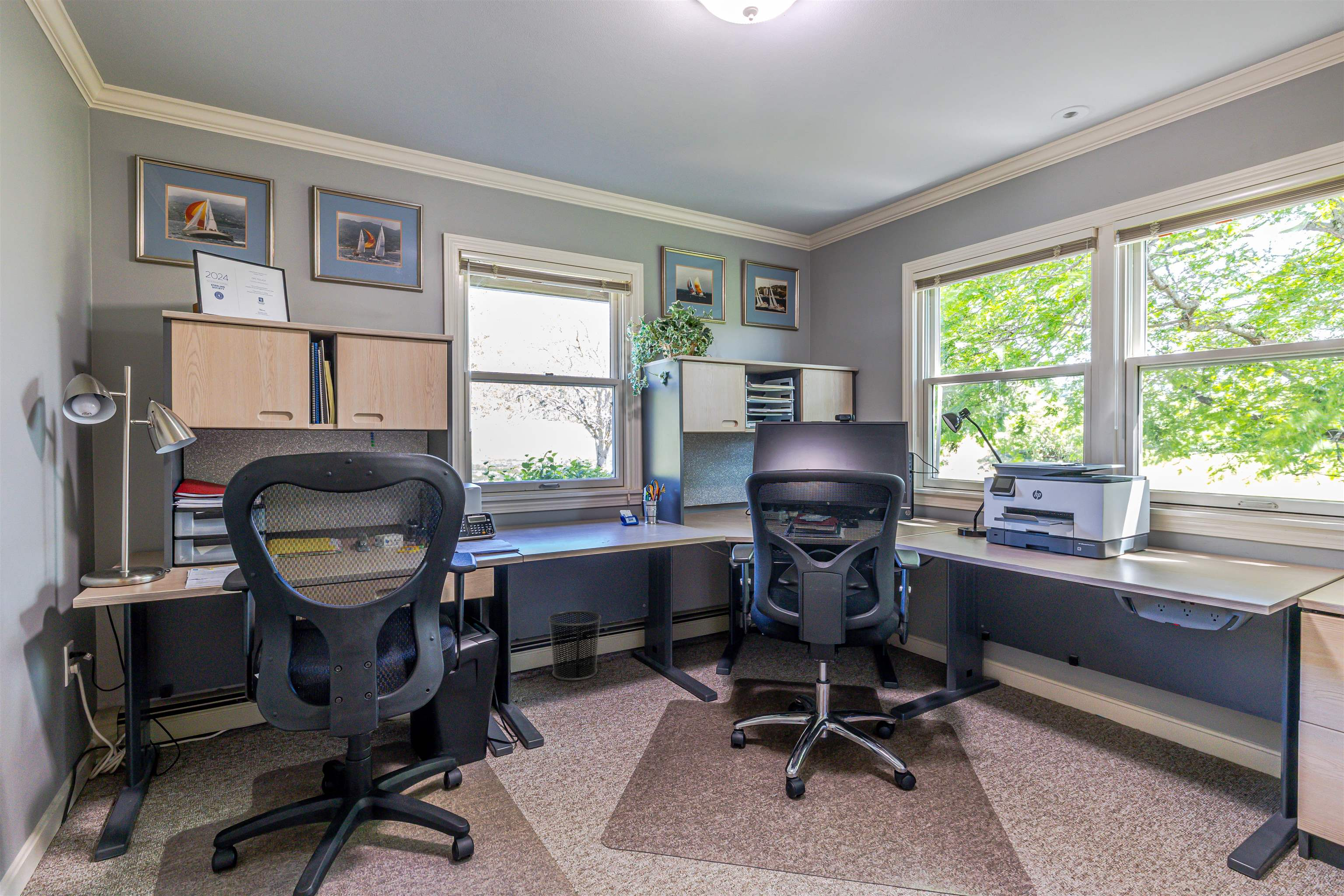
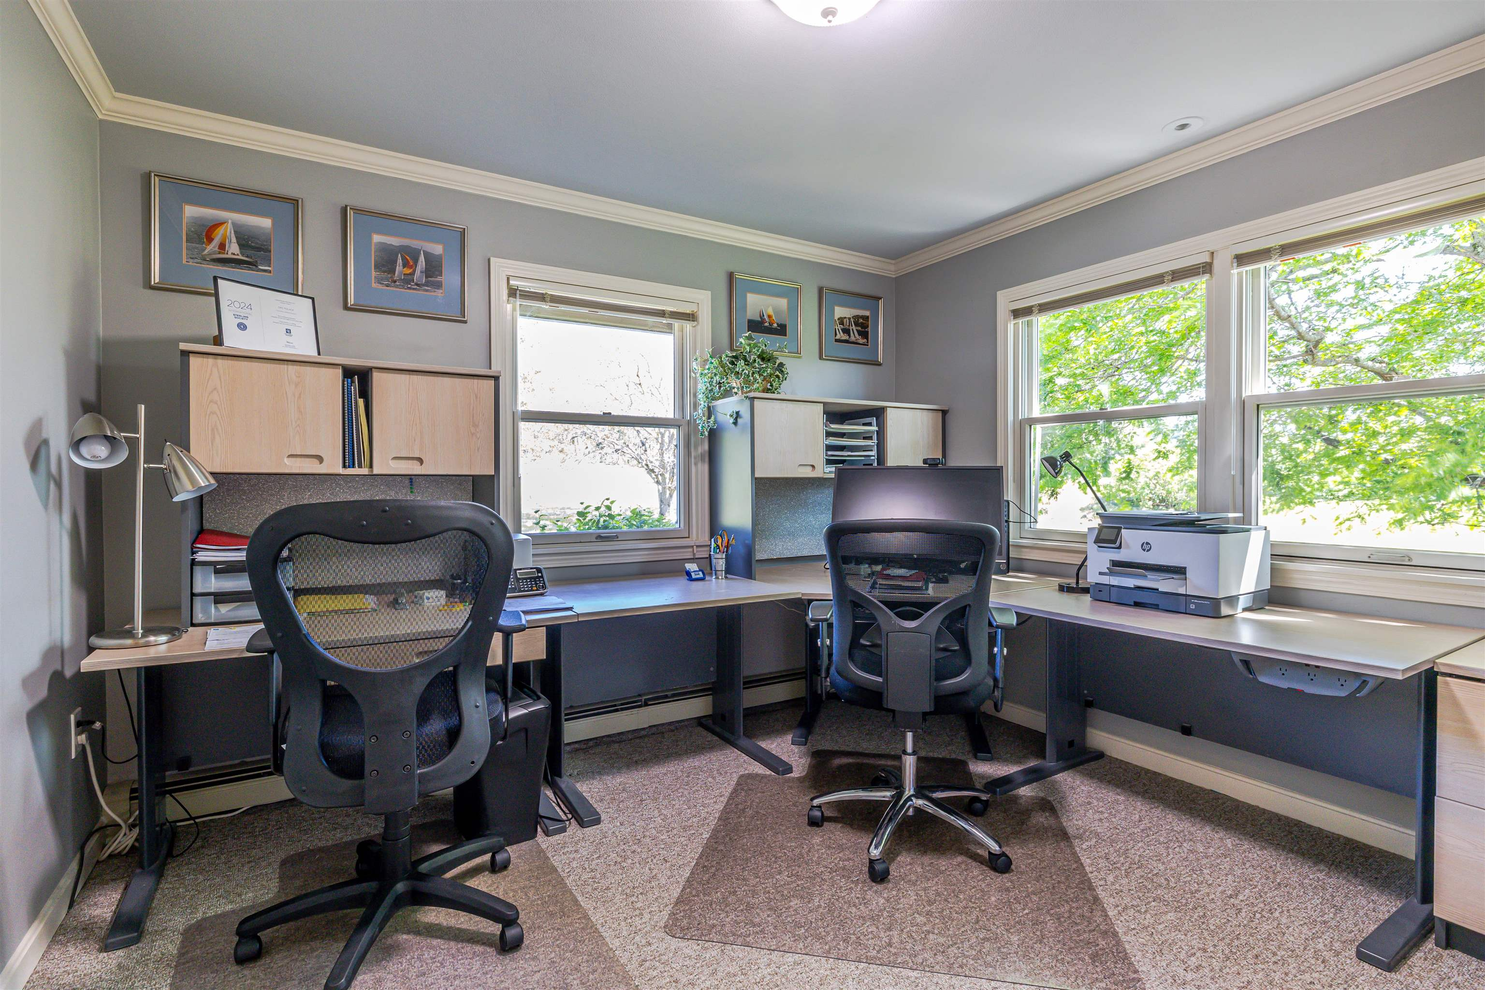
- waste bin (574, 645)
